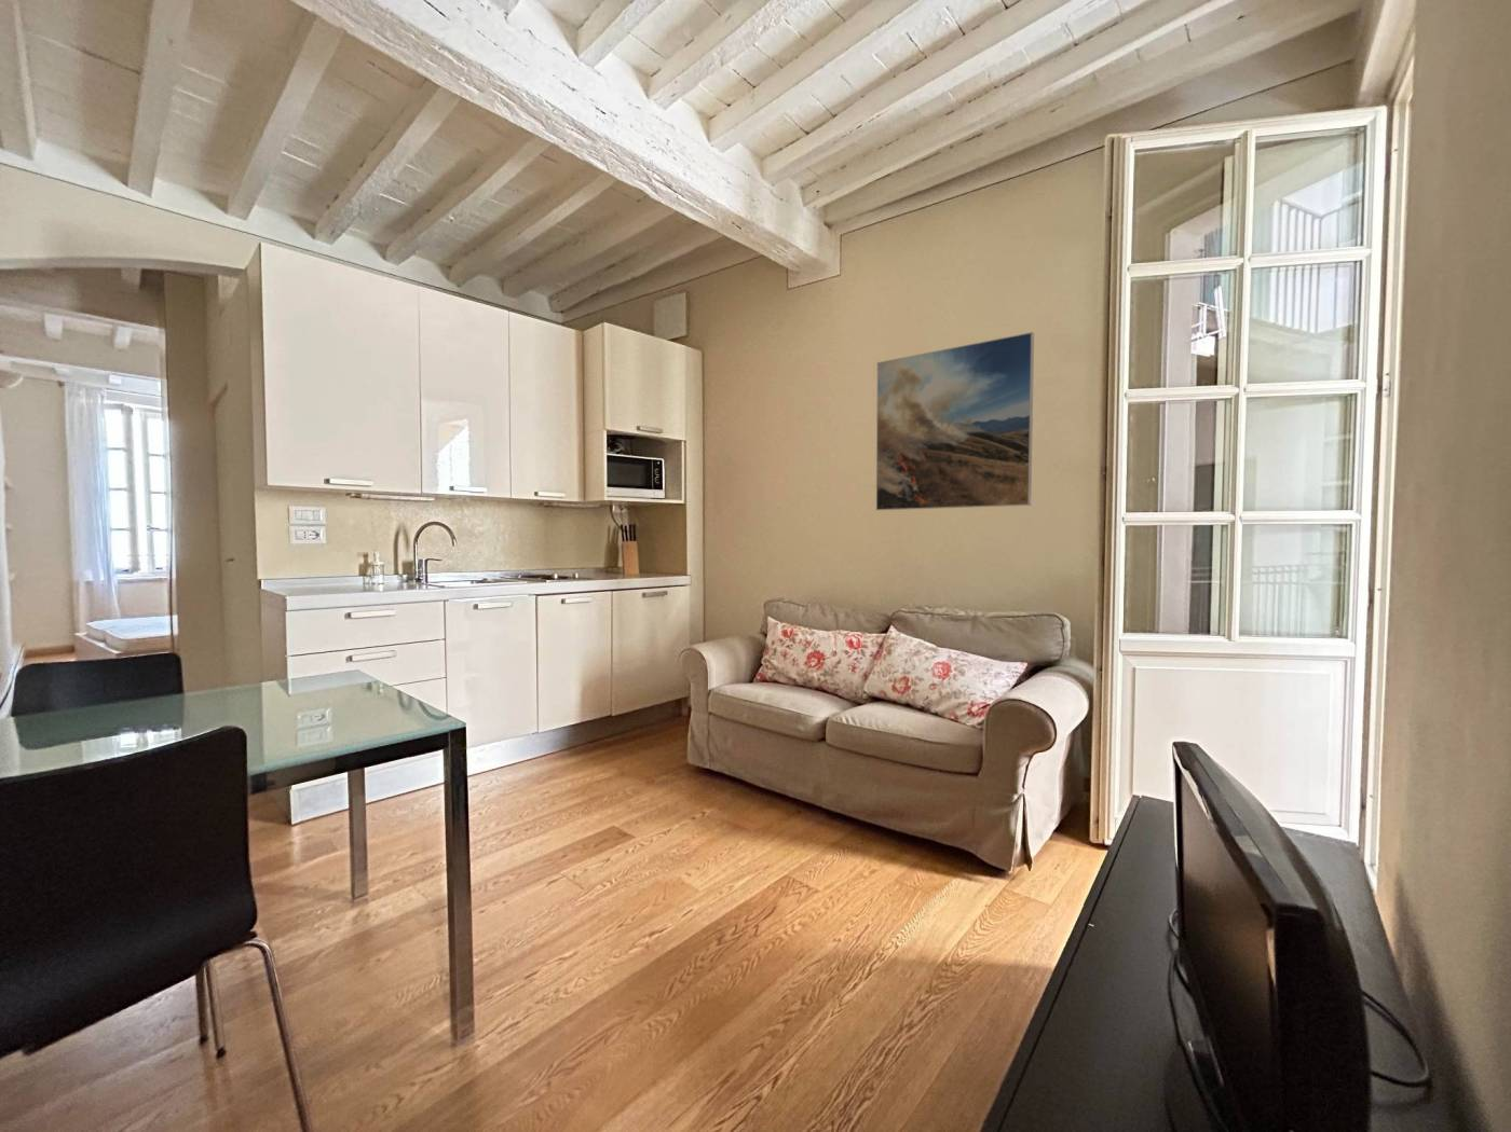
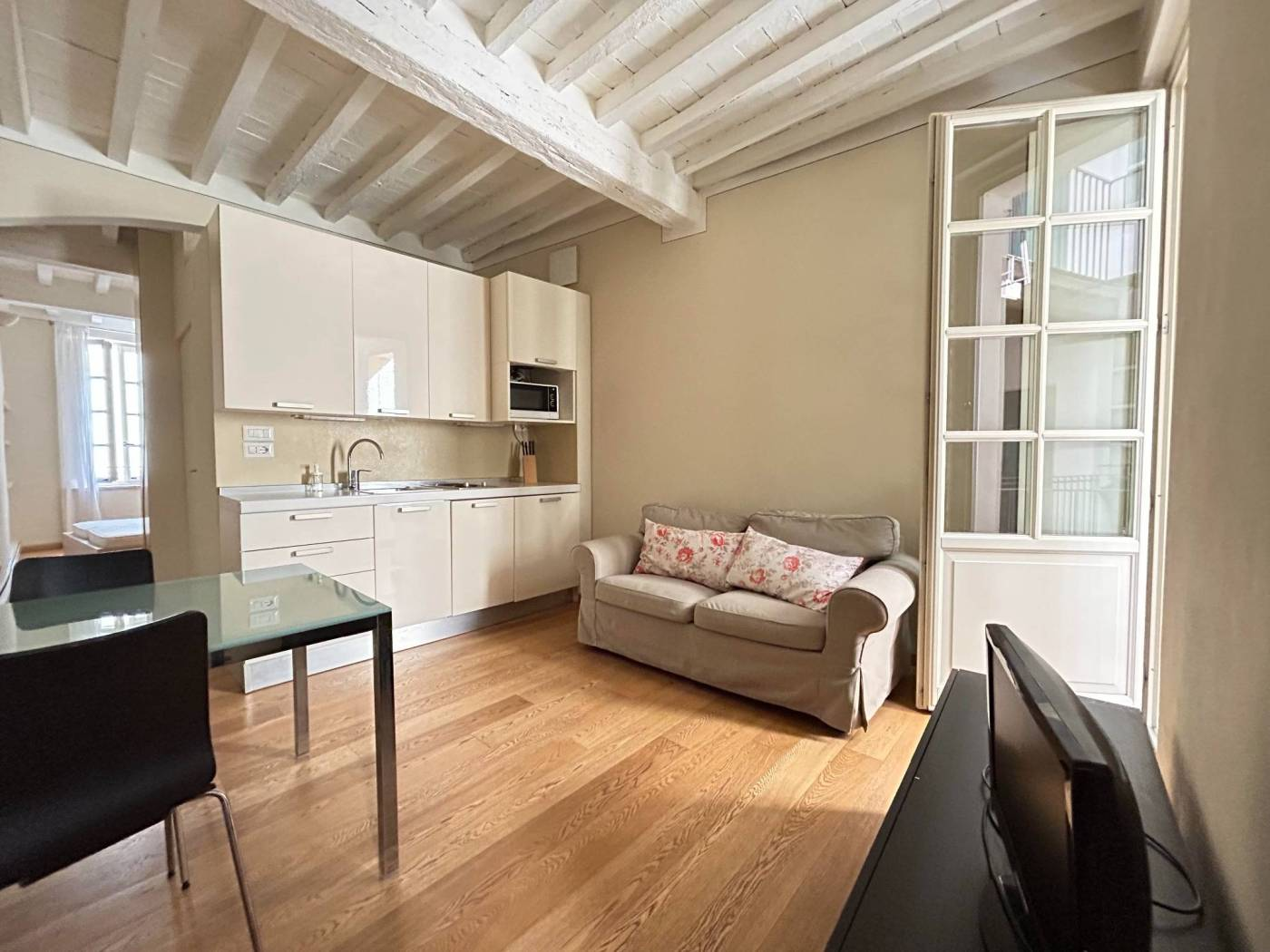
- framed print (948, 428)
